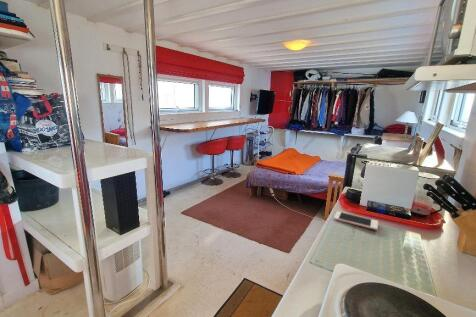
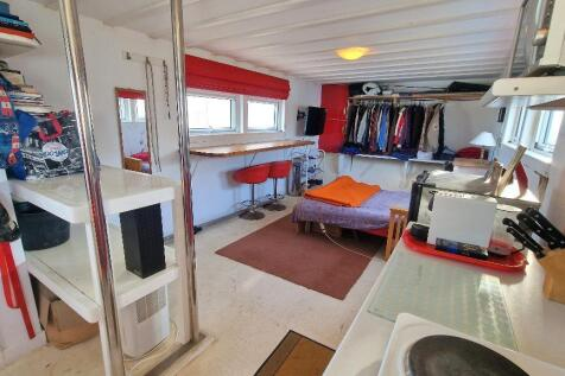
- cell phone (355, 220)
